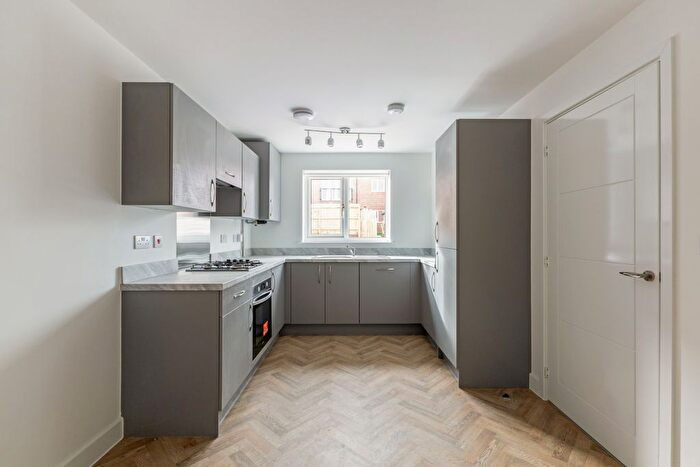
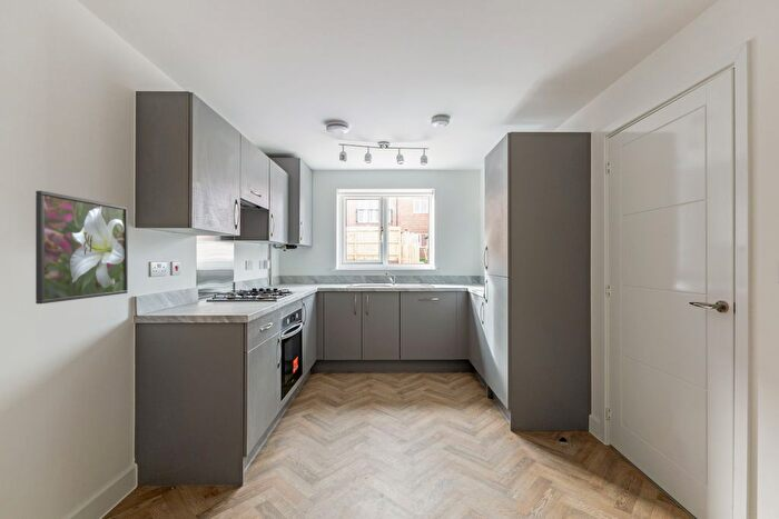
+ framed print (88, 248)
